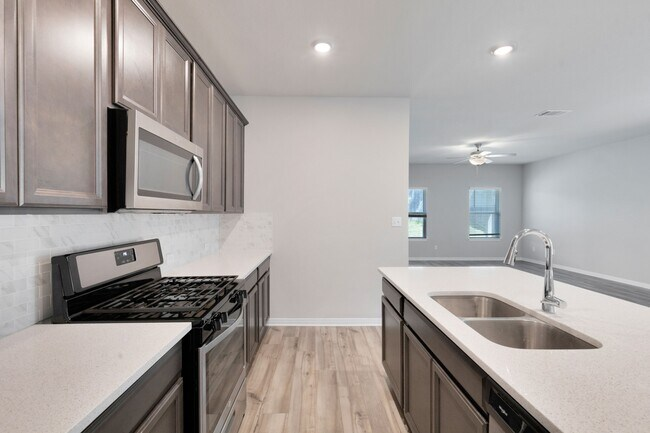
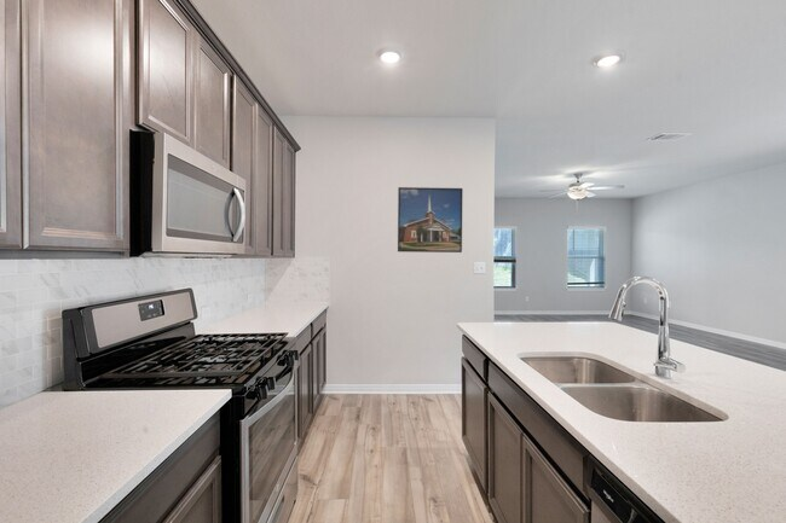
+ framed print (429, 220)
